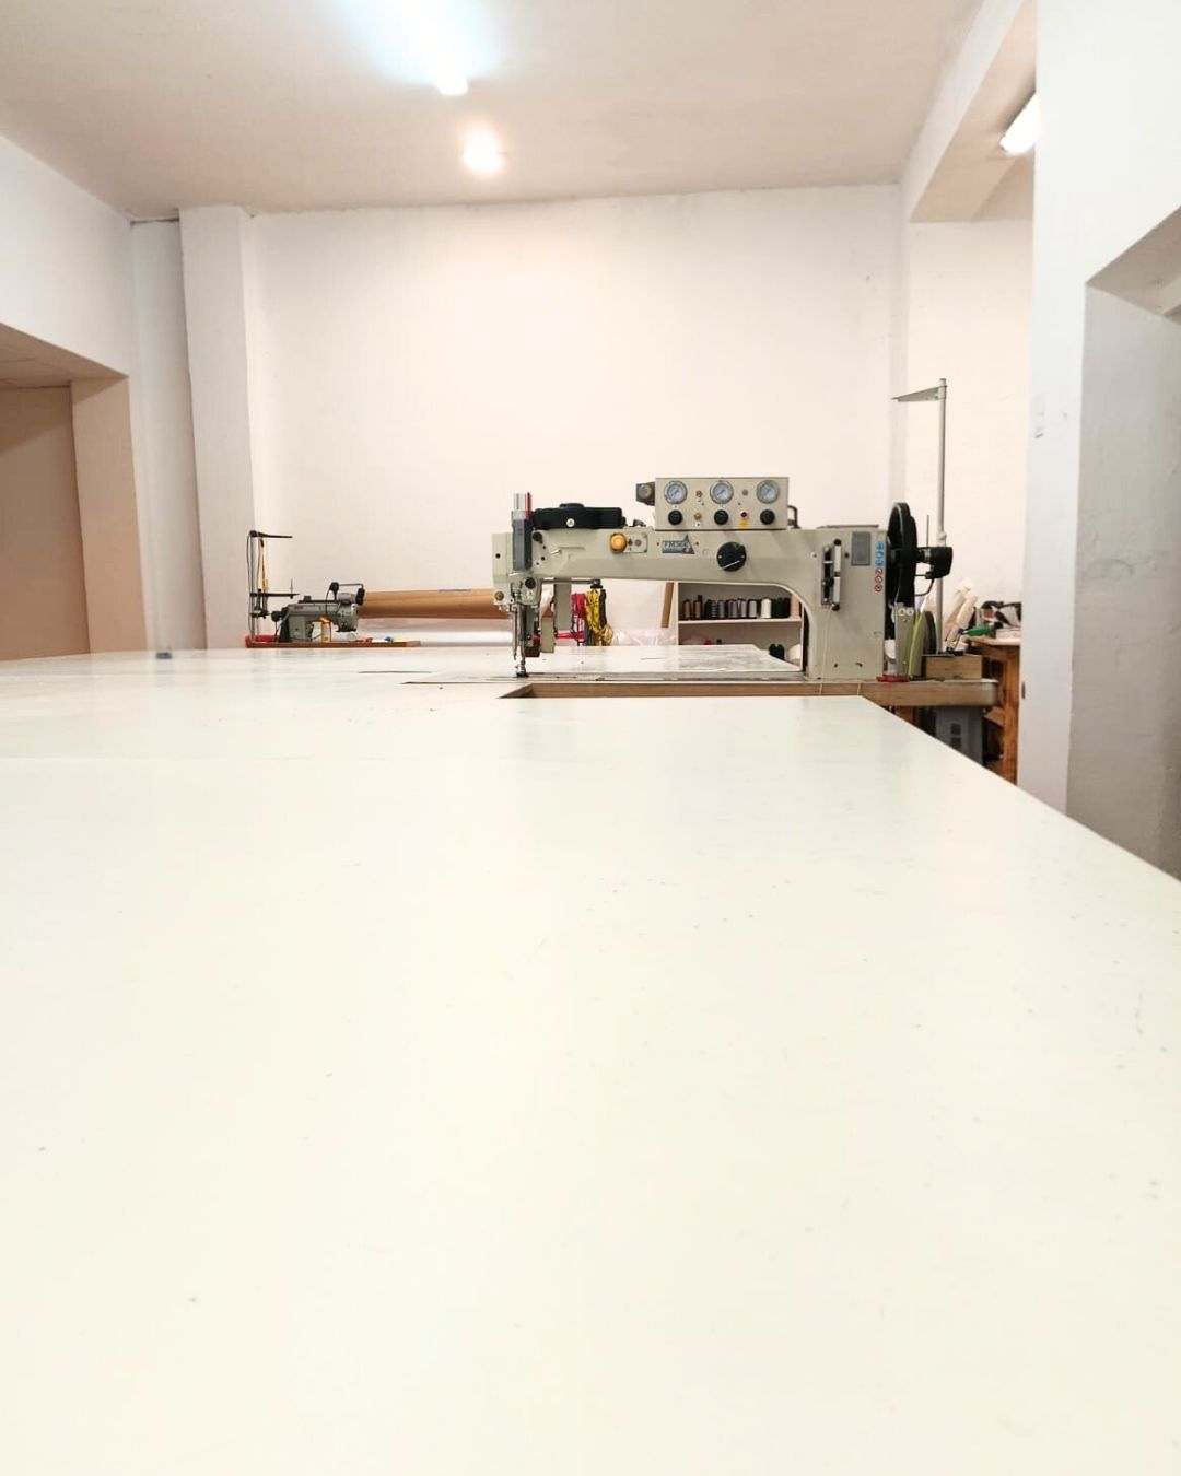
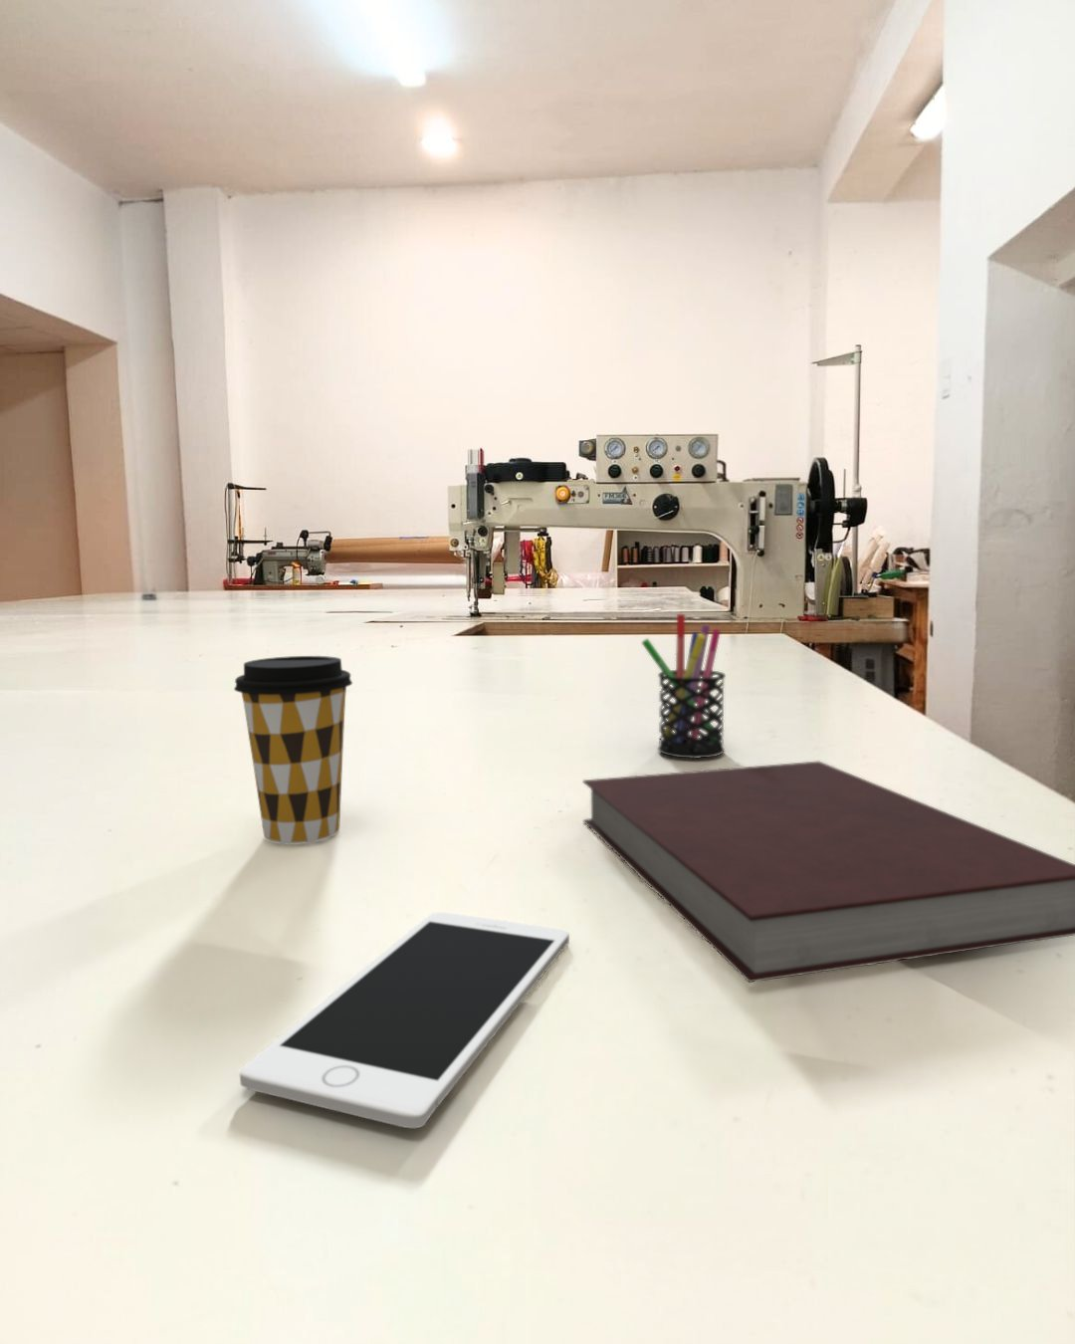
+ notebook (794, 843)
+ cell phone (429, 996)
+ pen holder (682, 682)
+ coffee cup (296, 747)
